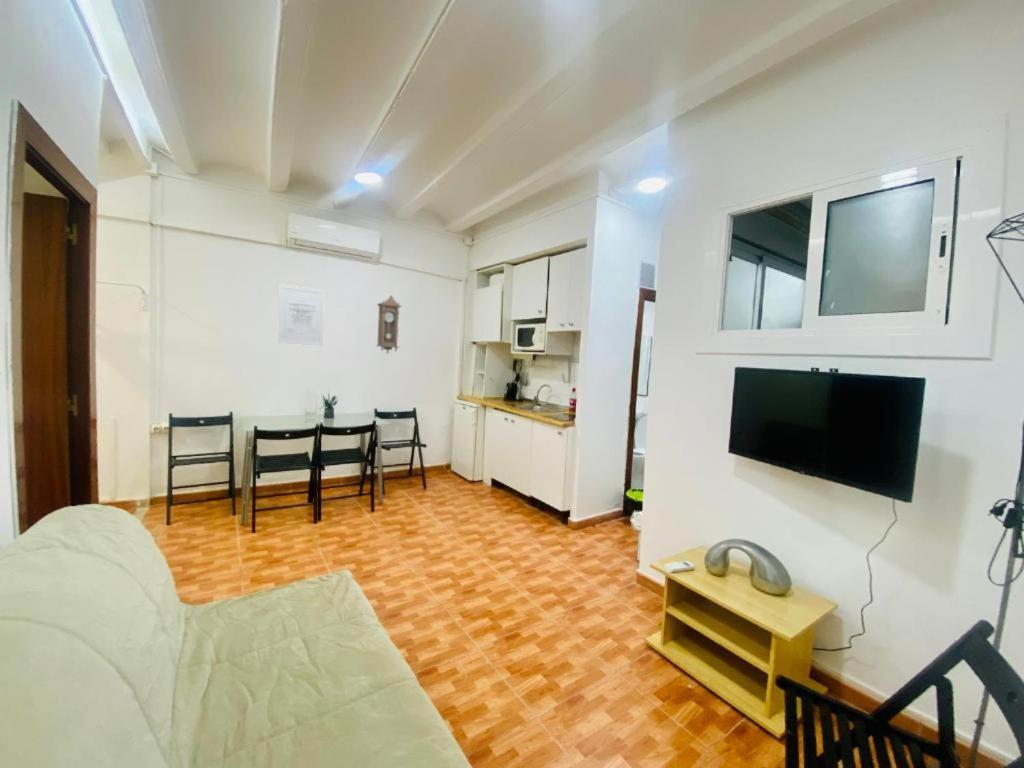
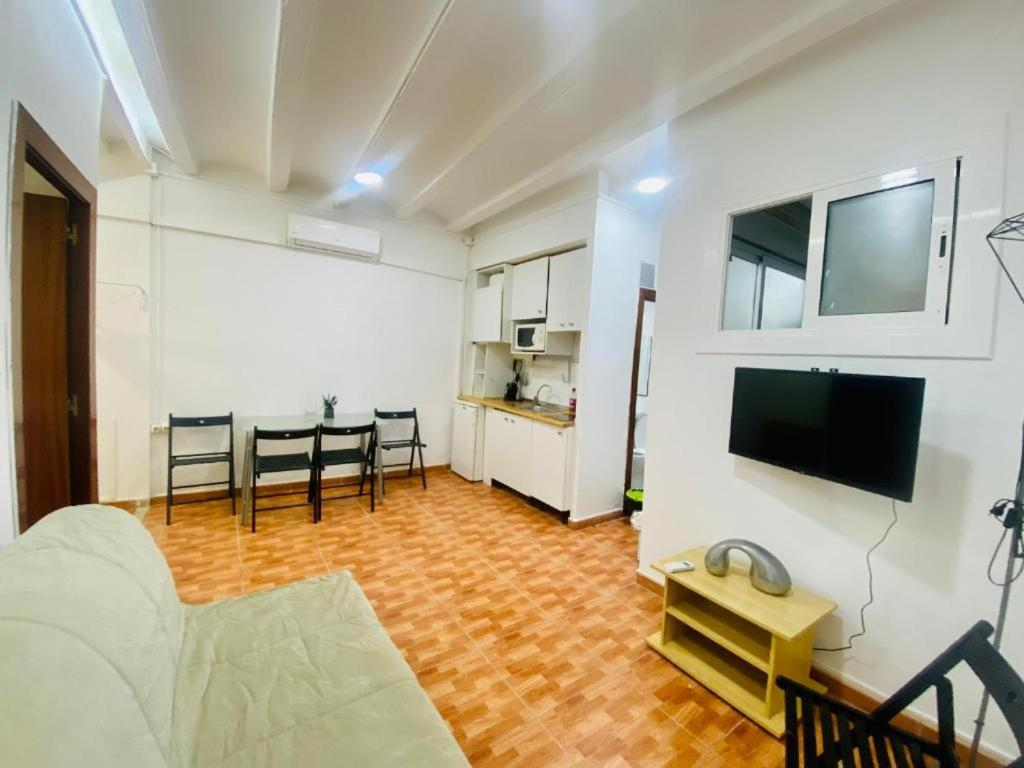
- wall art (302, 316)
- pendulum clock (388, 324)
